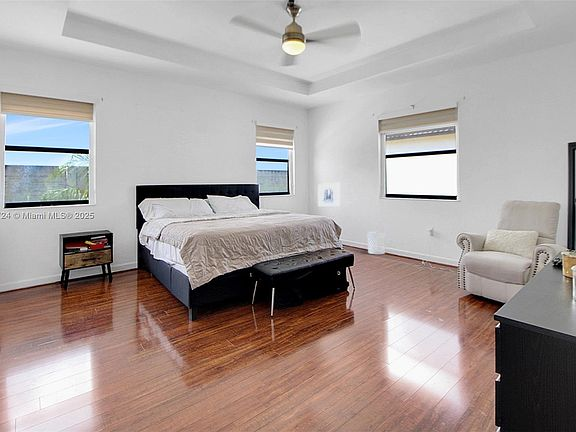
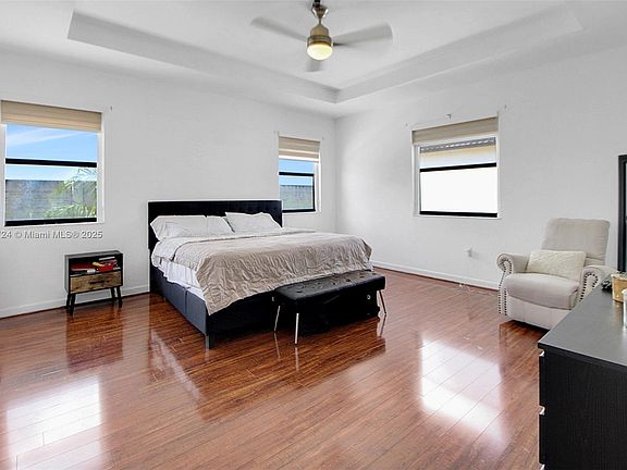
- waste bin (377, 242)
- wall art (328, 195)
